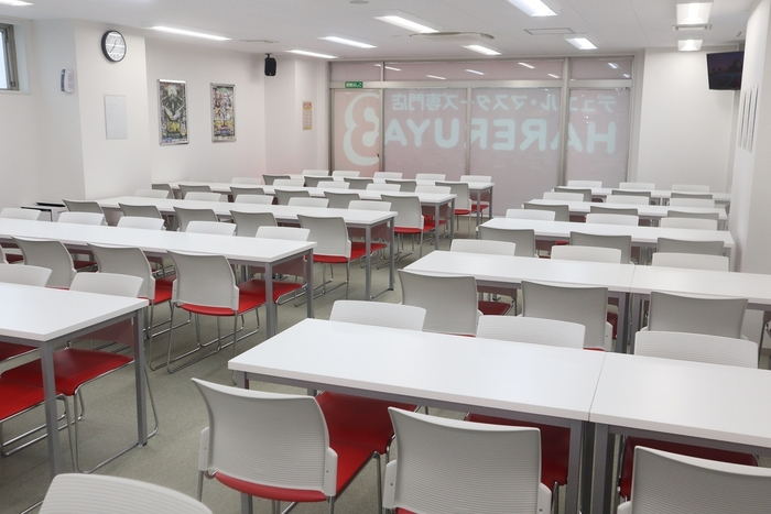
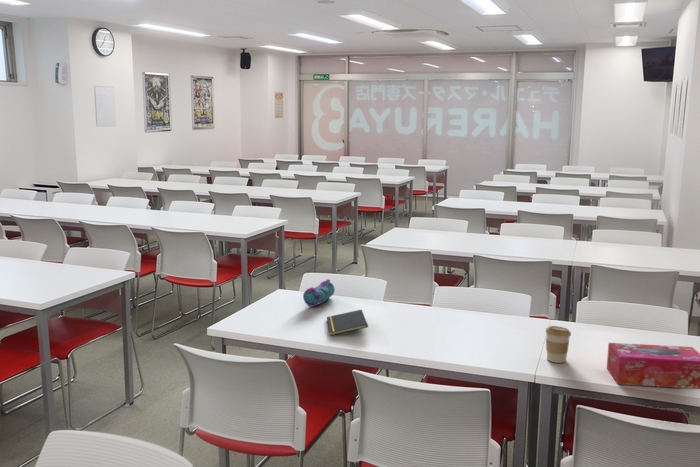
+ pencil case (319, 292)
+ notepad (346, 321)
+ tissue box (655, 365)
+ coffee cup (557, 343)
